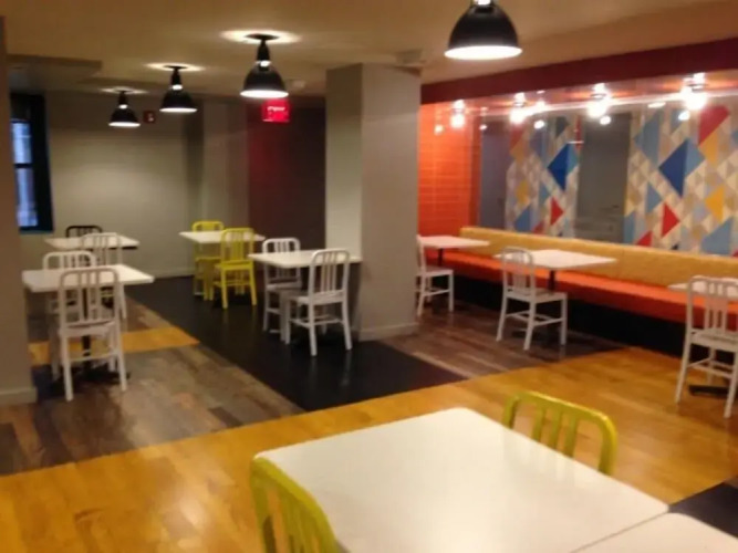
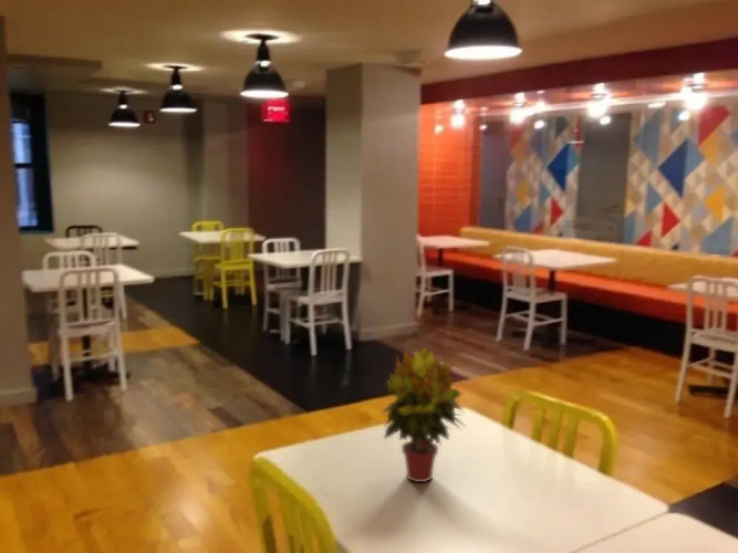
+ potted plant (423, 414)
